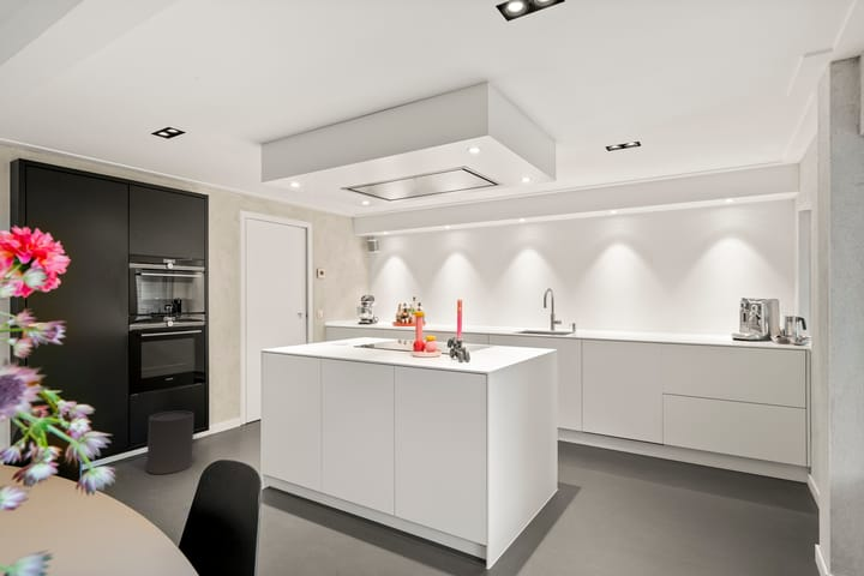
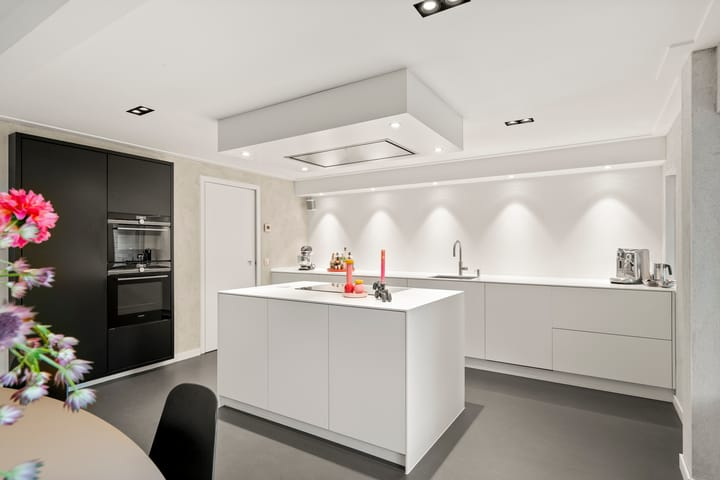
- trash can (170, 440)
